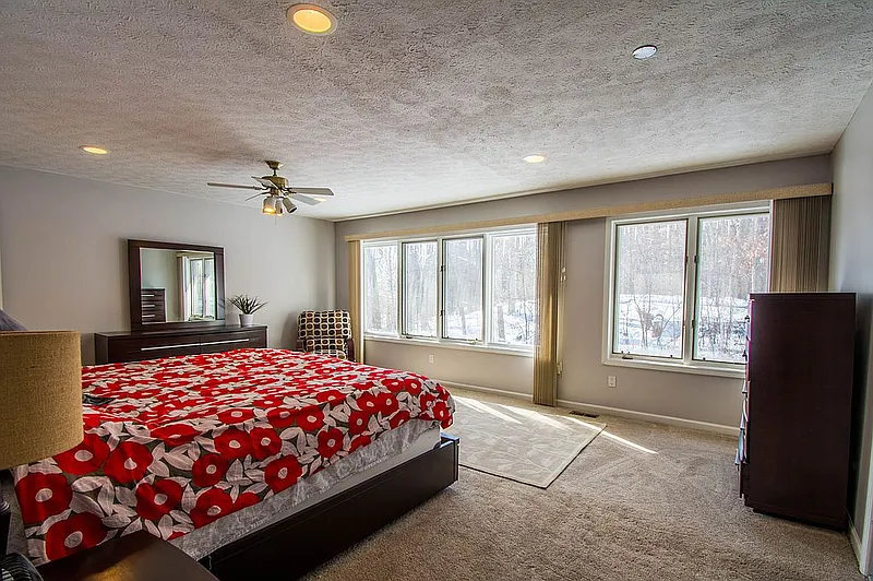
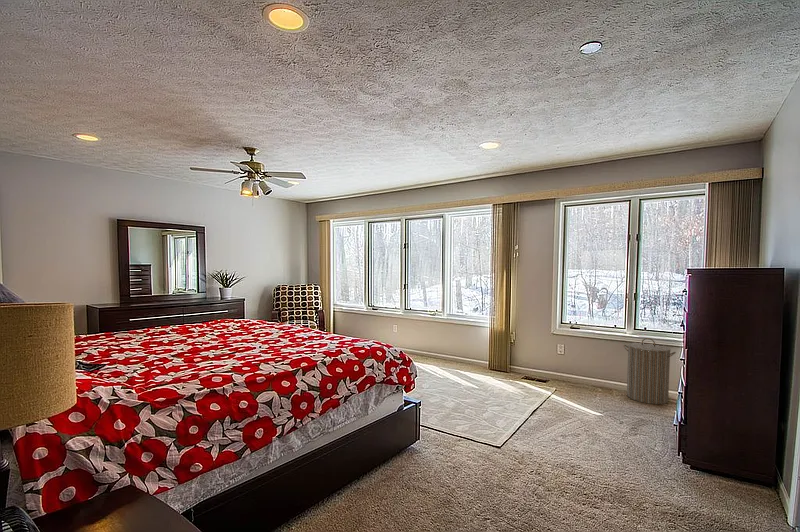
+ laundry hamper (648, 368)
